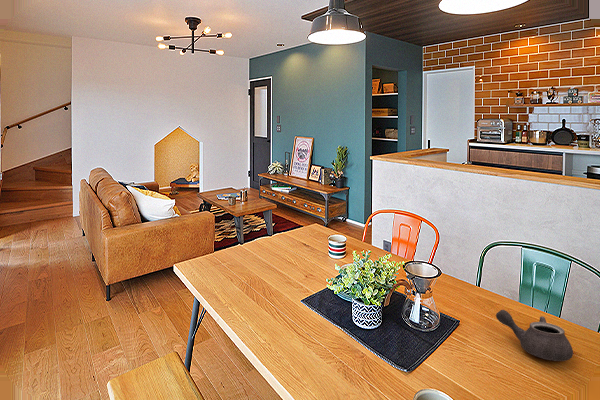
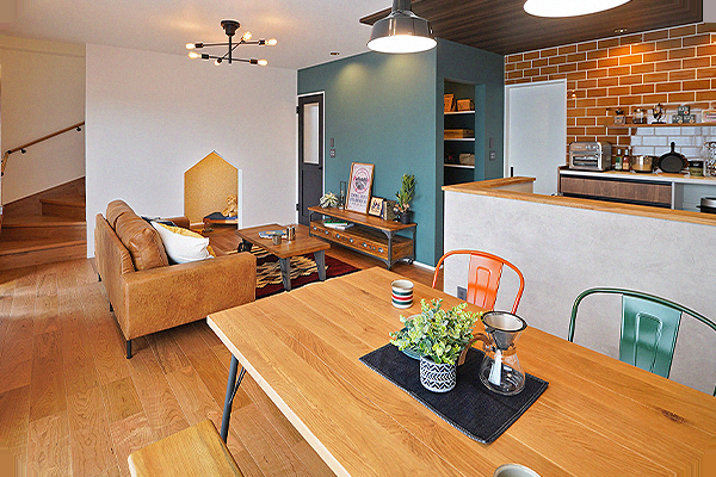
- teapot (532, 331)
